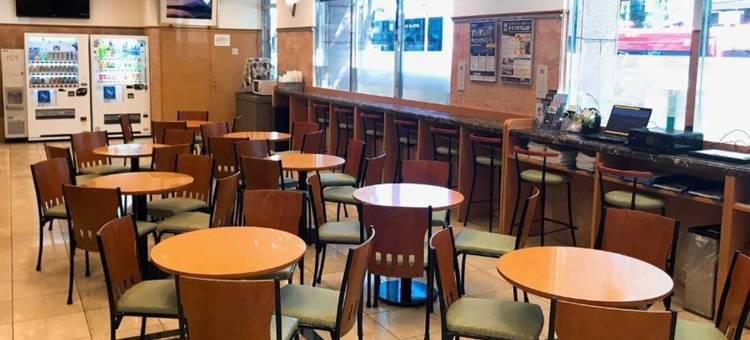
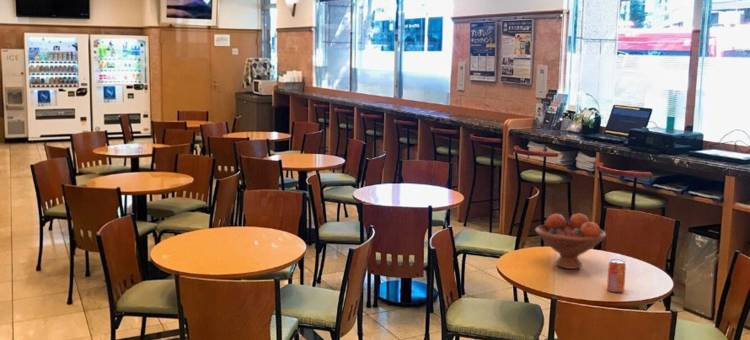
+ beverage can (616, 275)
+ fruit bowl (569, 241)
